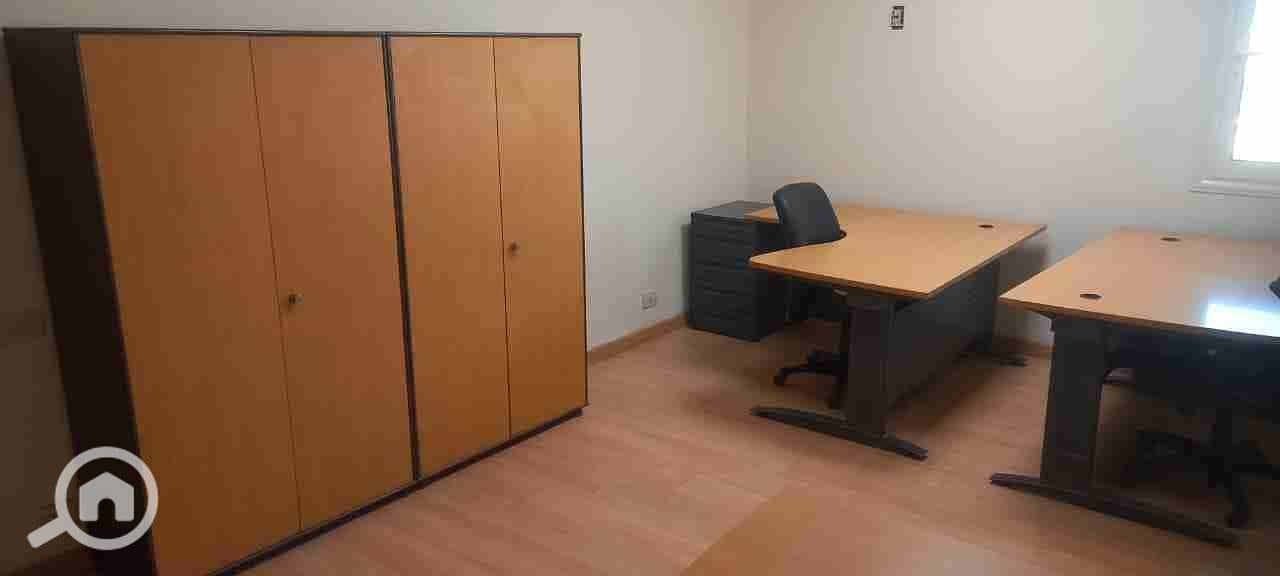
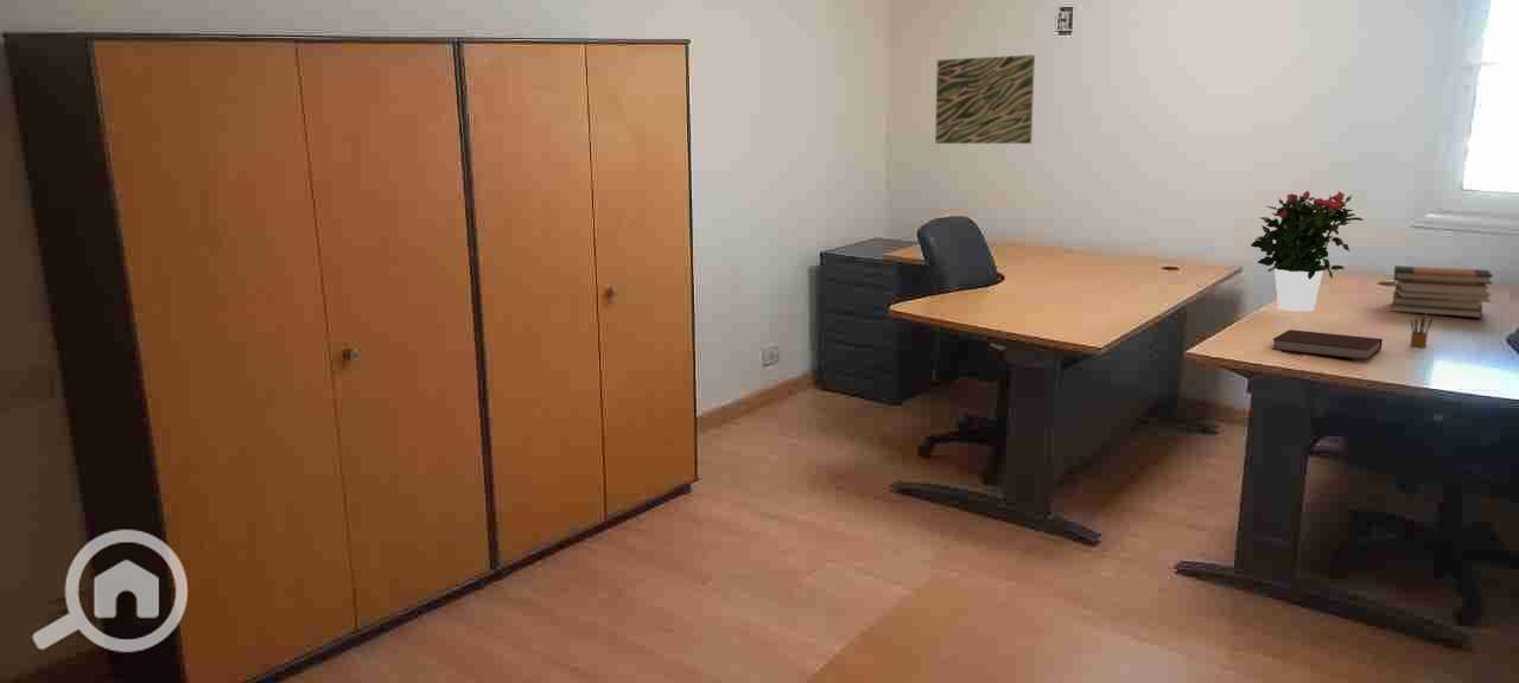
+ potted flower (1303, 250)
+ pencil box (1421, 330)
+ book stack (1439, 291)
+ wall art (983, 101)
+ notebook (1326, 344)
